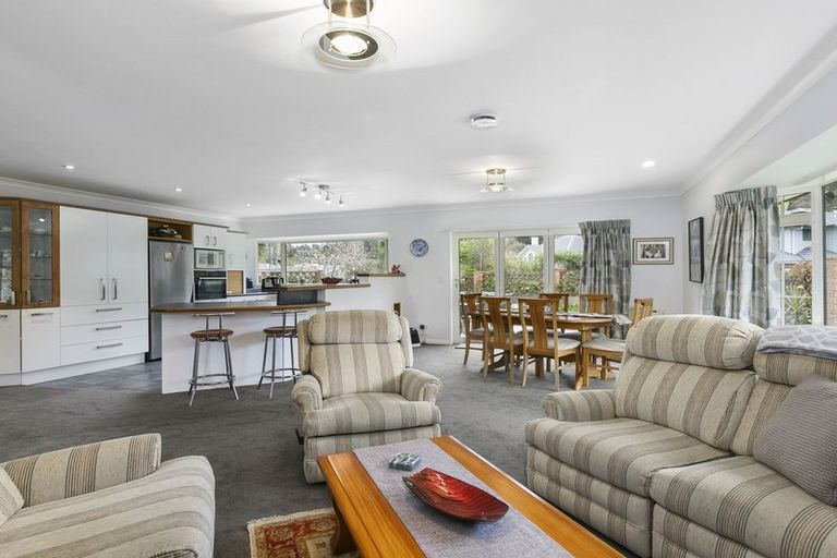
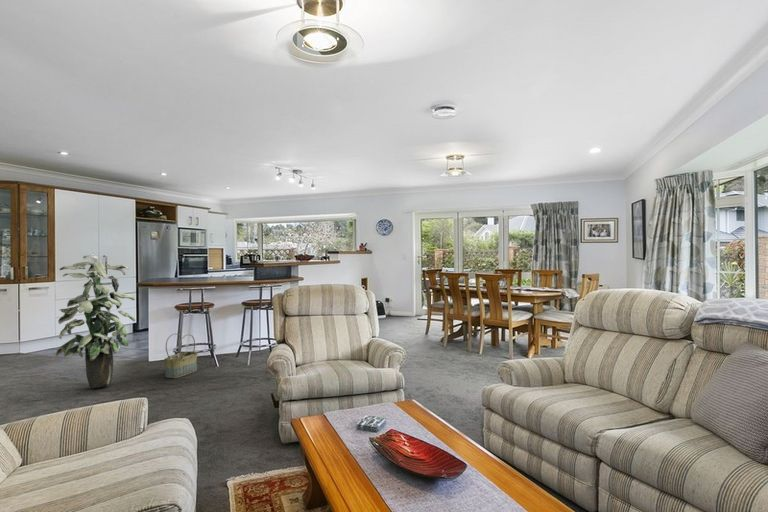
+ basket (181, 353)
+ indoor plant (94, 320)
